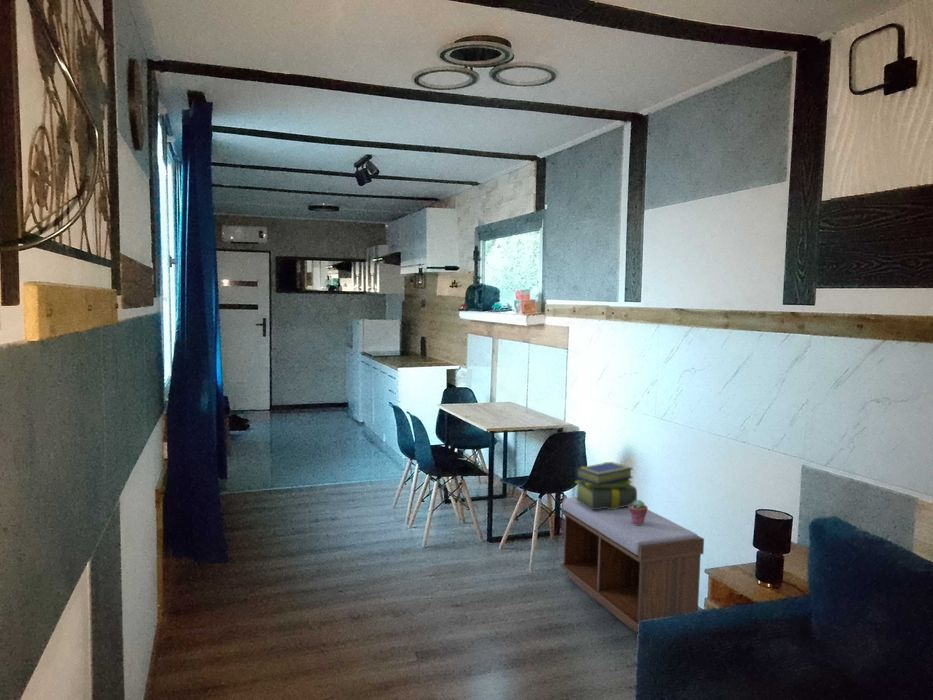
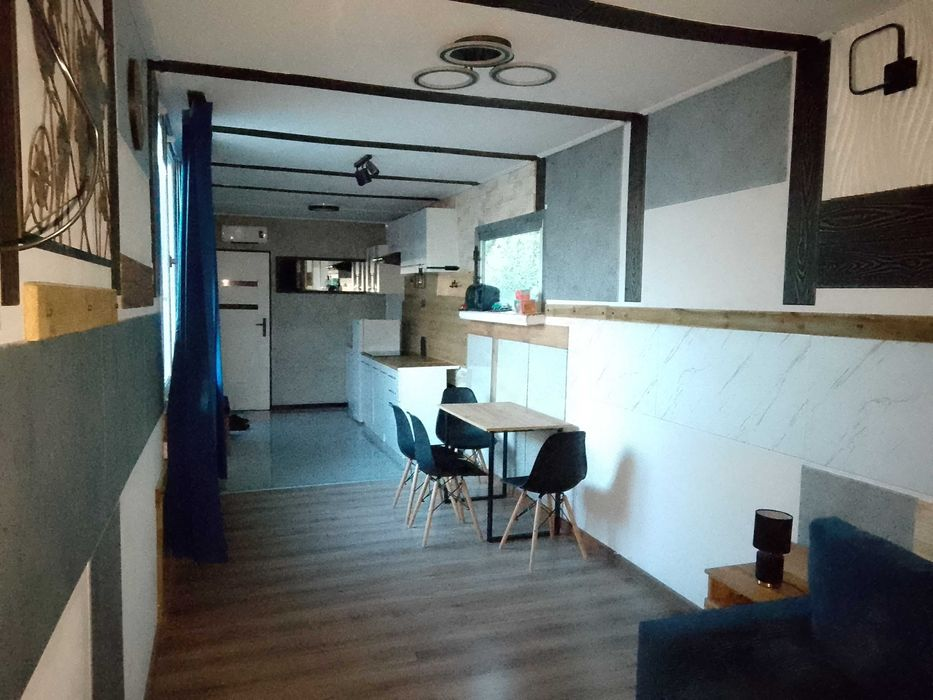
- bench (625, 556)
- stack of books (604, 485)
- potted succulent (638, 510)
